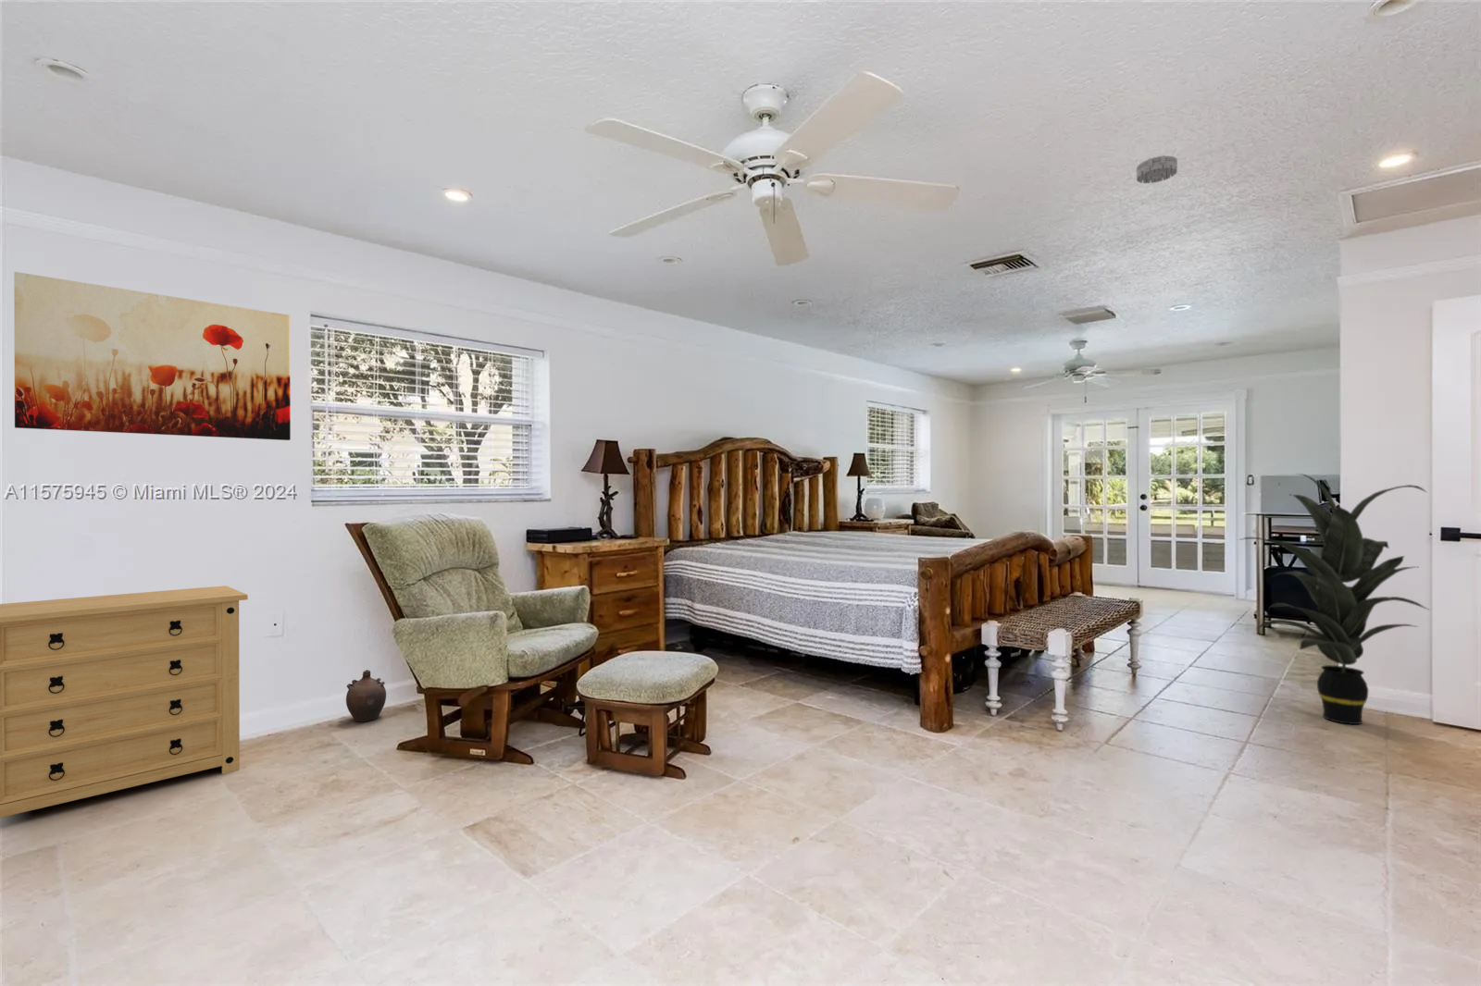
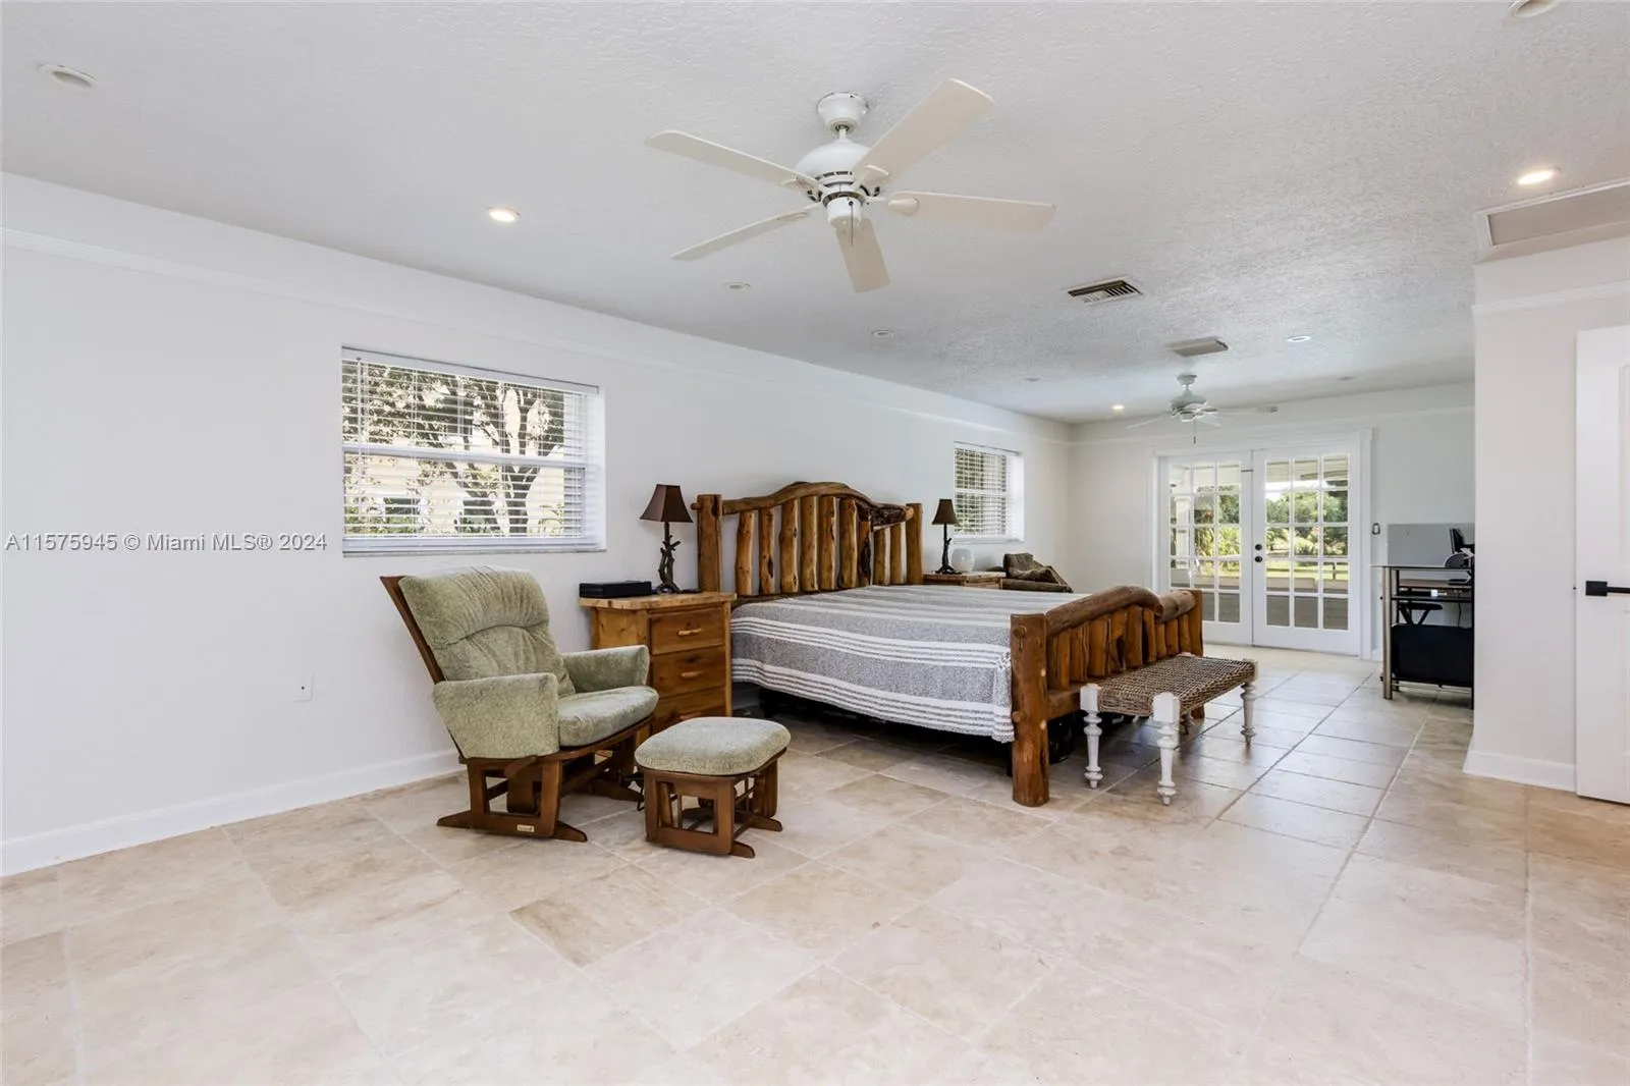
- indoor plant (1331, 594)
- dresser (113, 692)
- smoke detector (1156, 168)
- wall art (166, 365)
- ceramic jug (366, 693)
